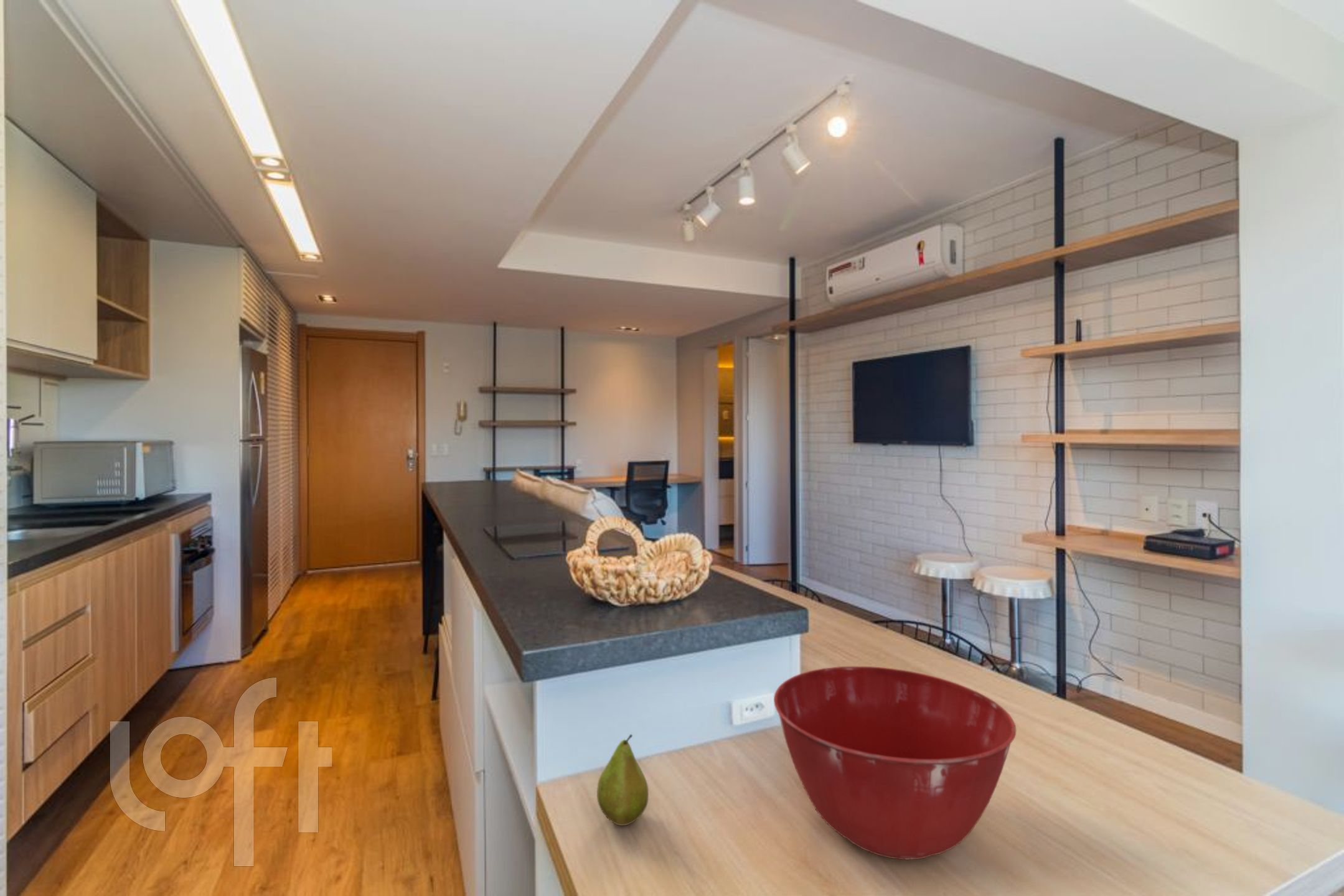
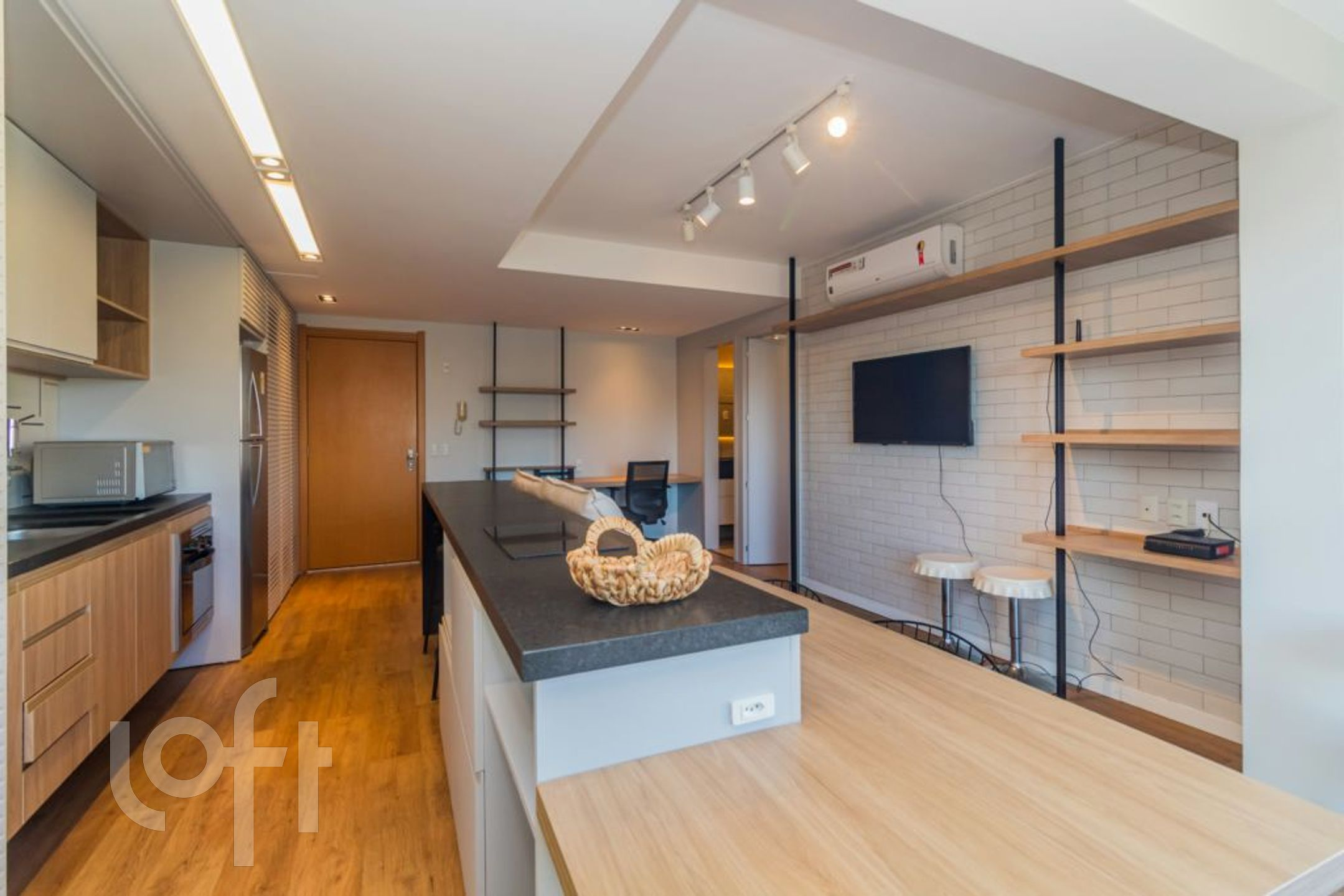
- mixing bowl (887, 763)
- fruit (623, 773)
